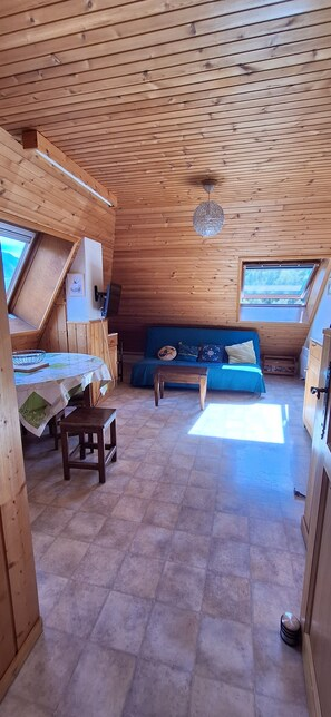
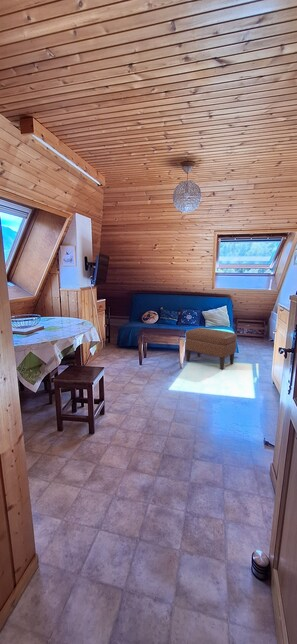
+ ottoman (210, 346)
